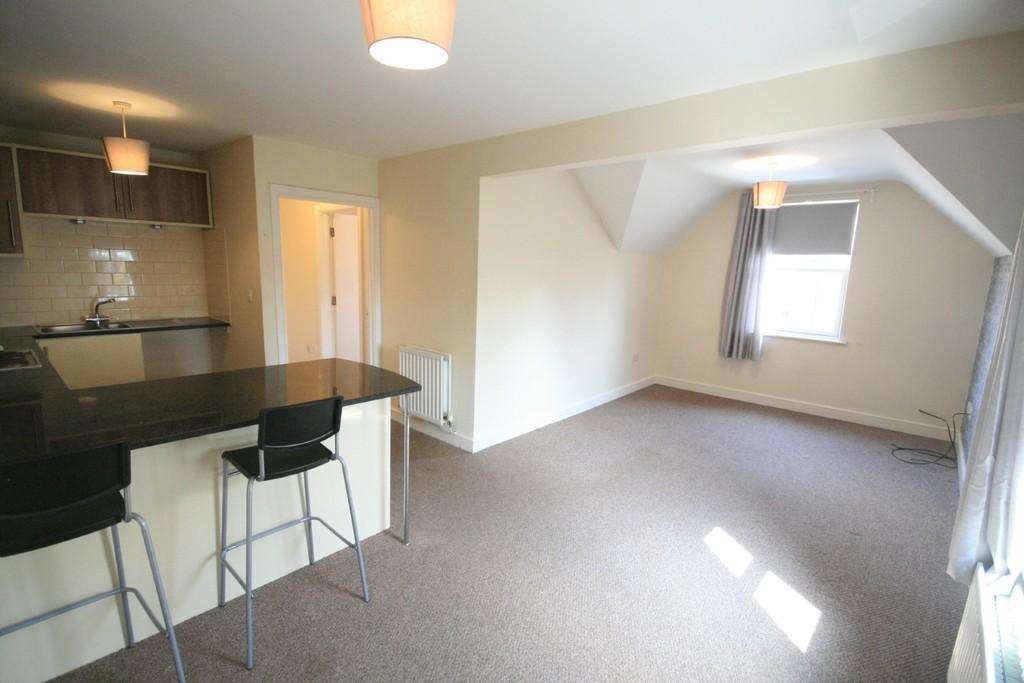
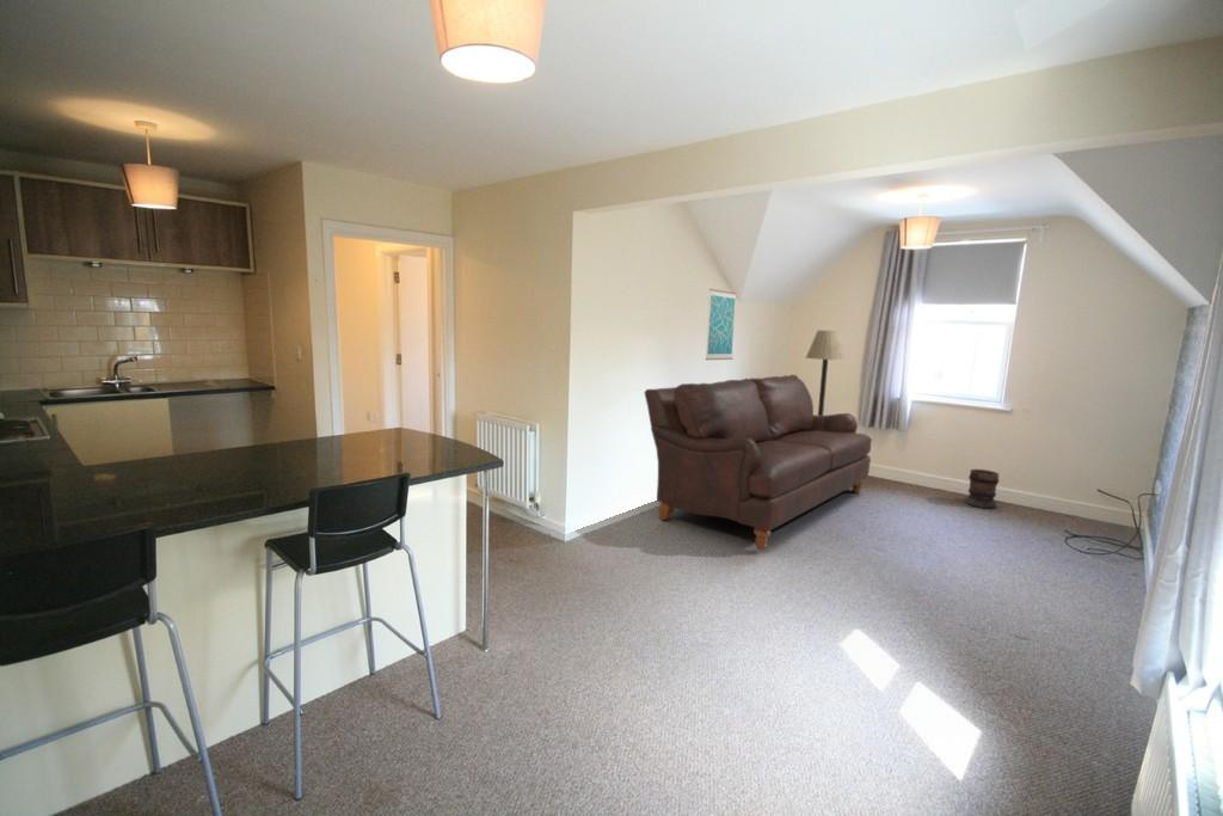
+ wall art (721, 325)
+ sofa (766, 442)
+ floor lamp (822, 400)
+ wooden barrel (983, 487)
